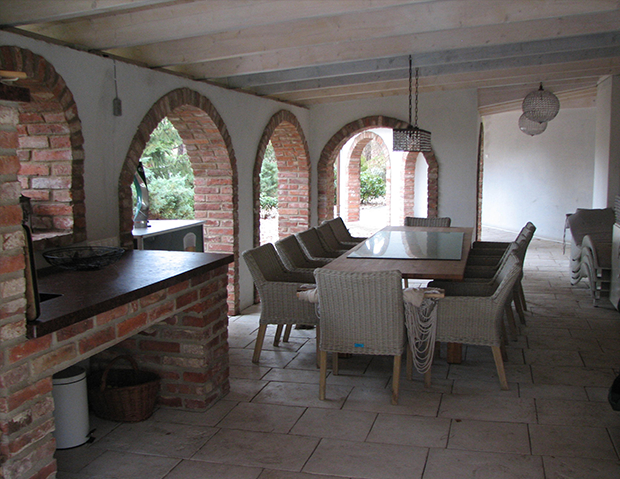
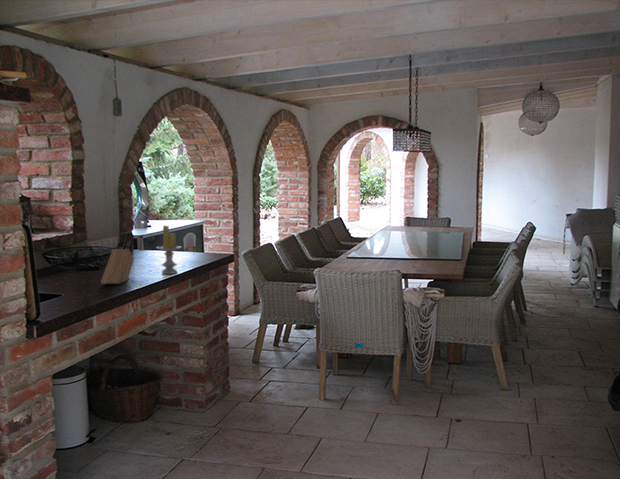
+ candle (169, 249)
+ knife block (118, 259)
